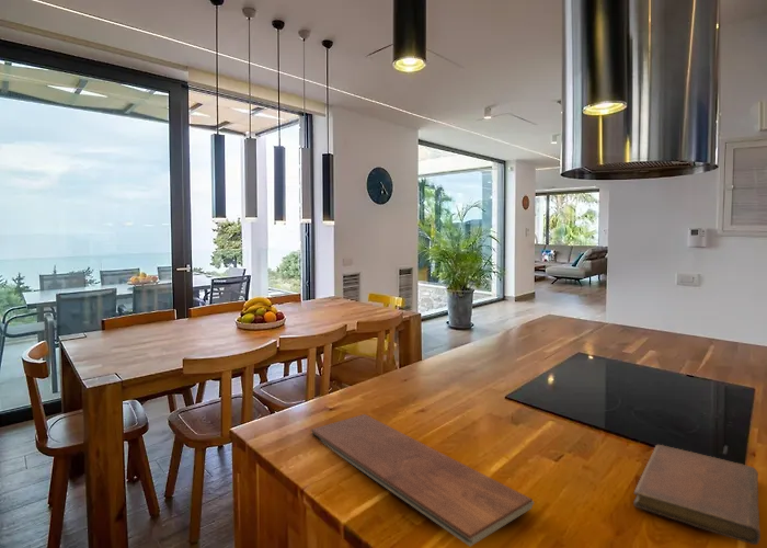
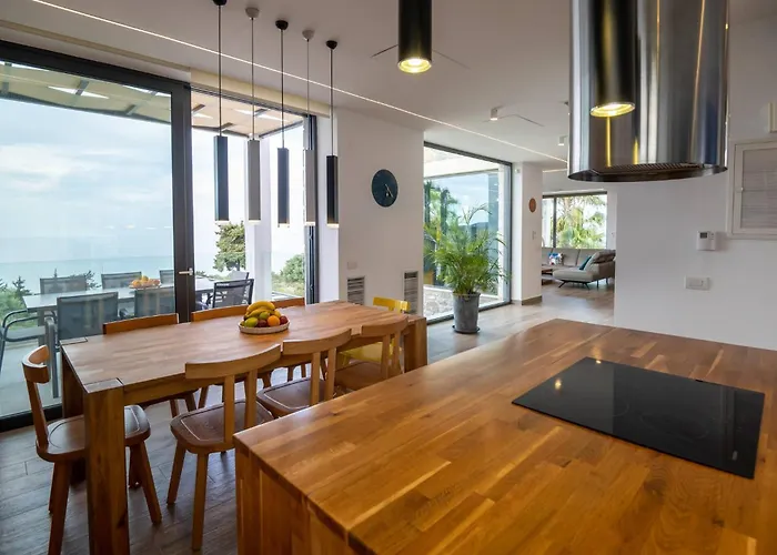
- chopping board (403, 461)
- notebook (698, 486)
